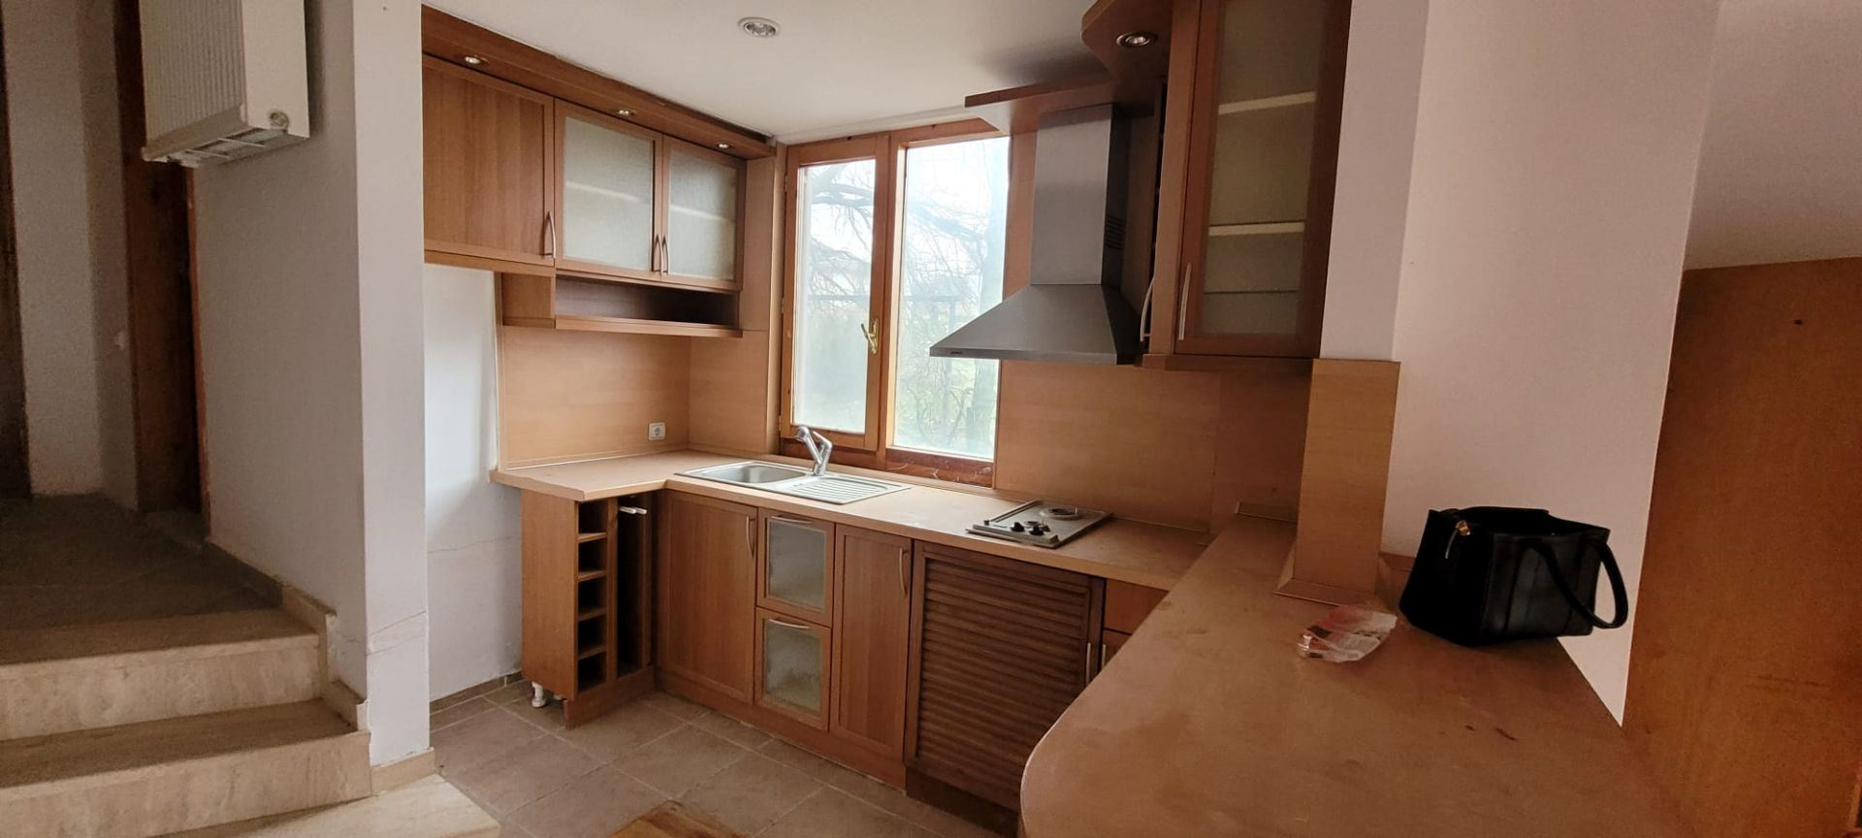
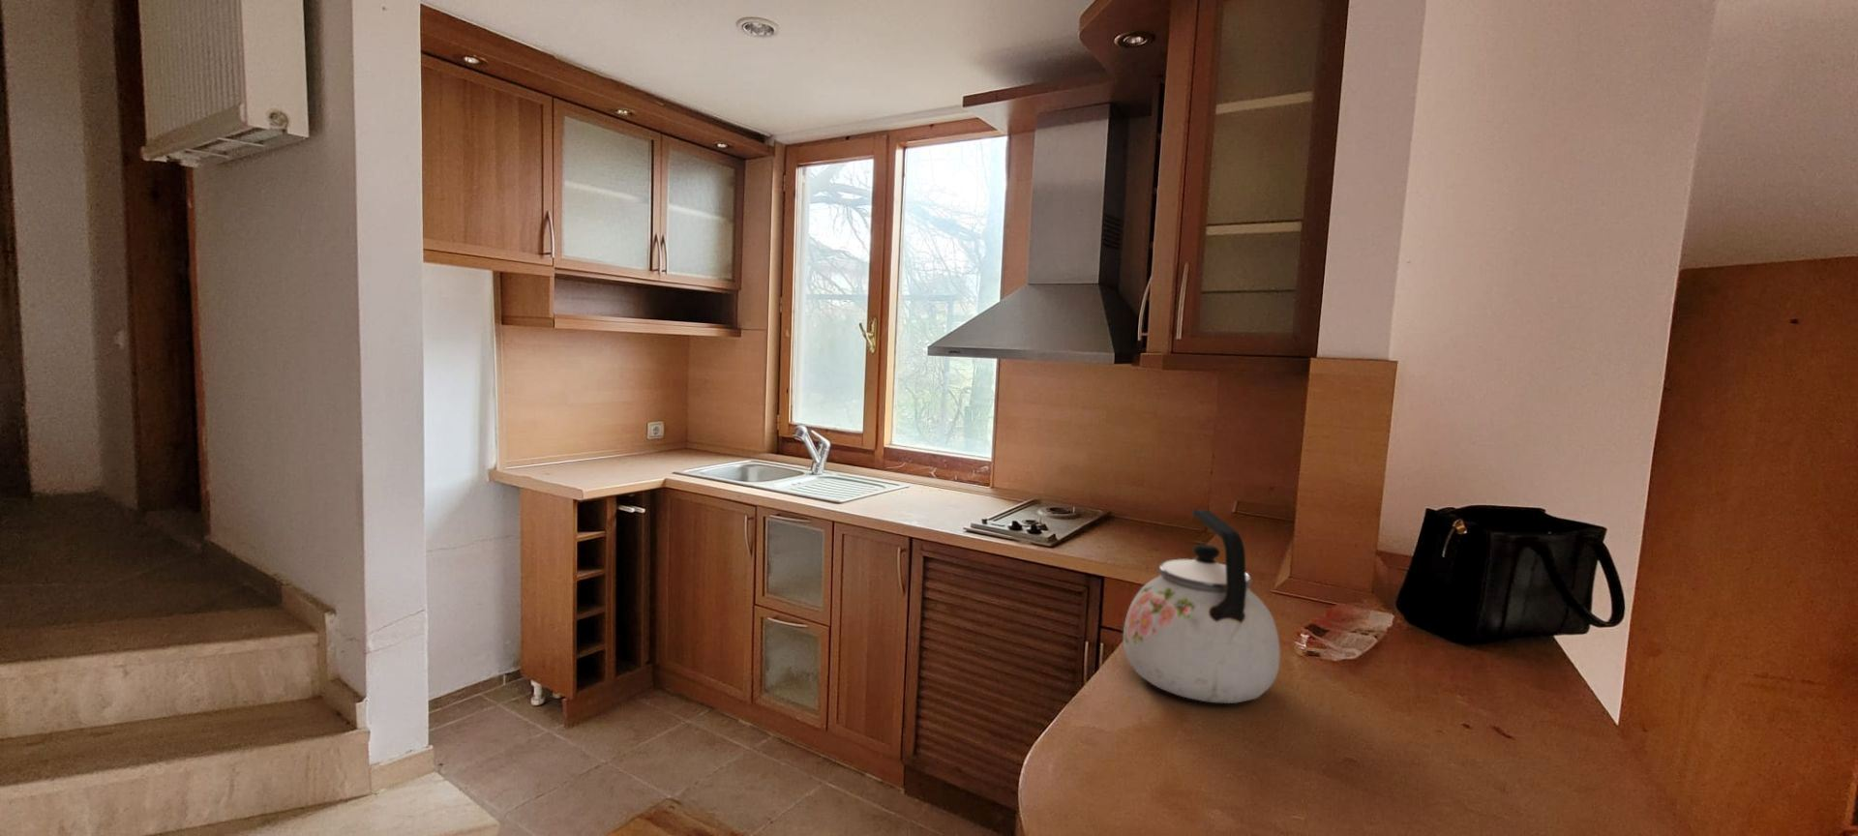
+ kettle (1200, 597)
